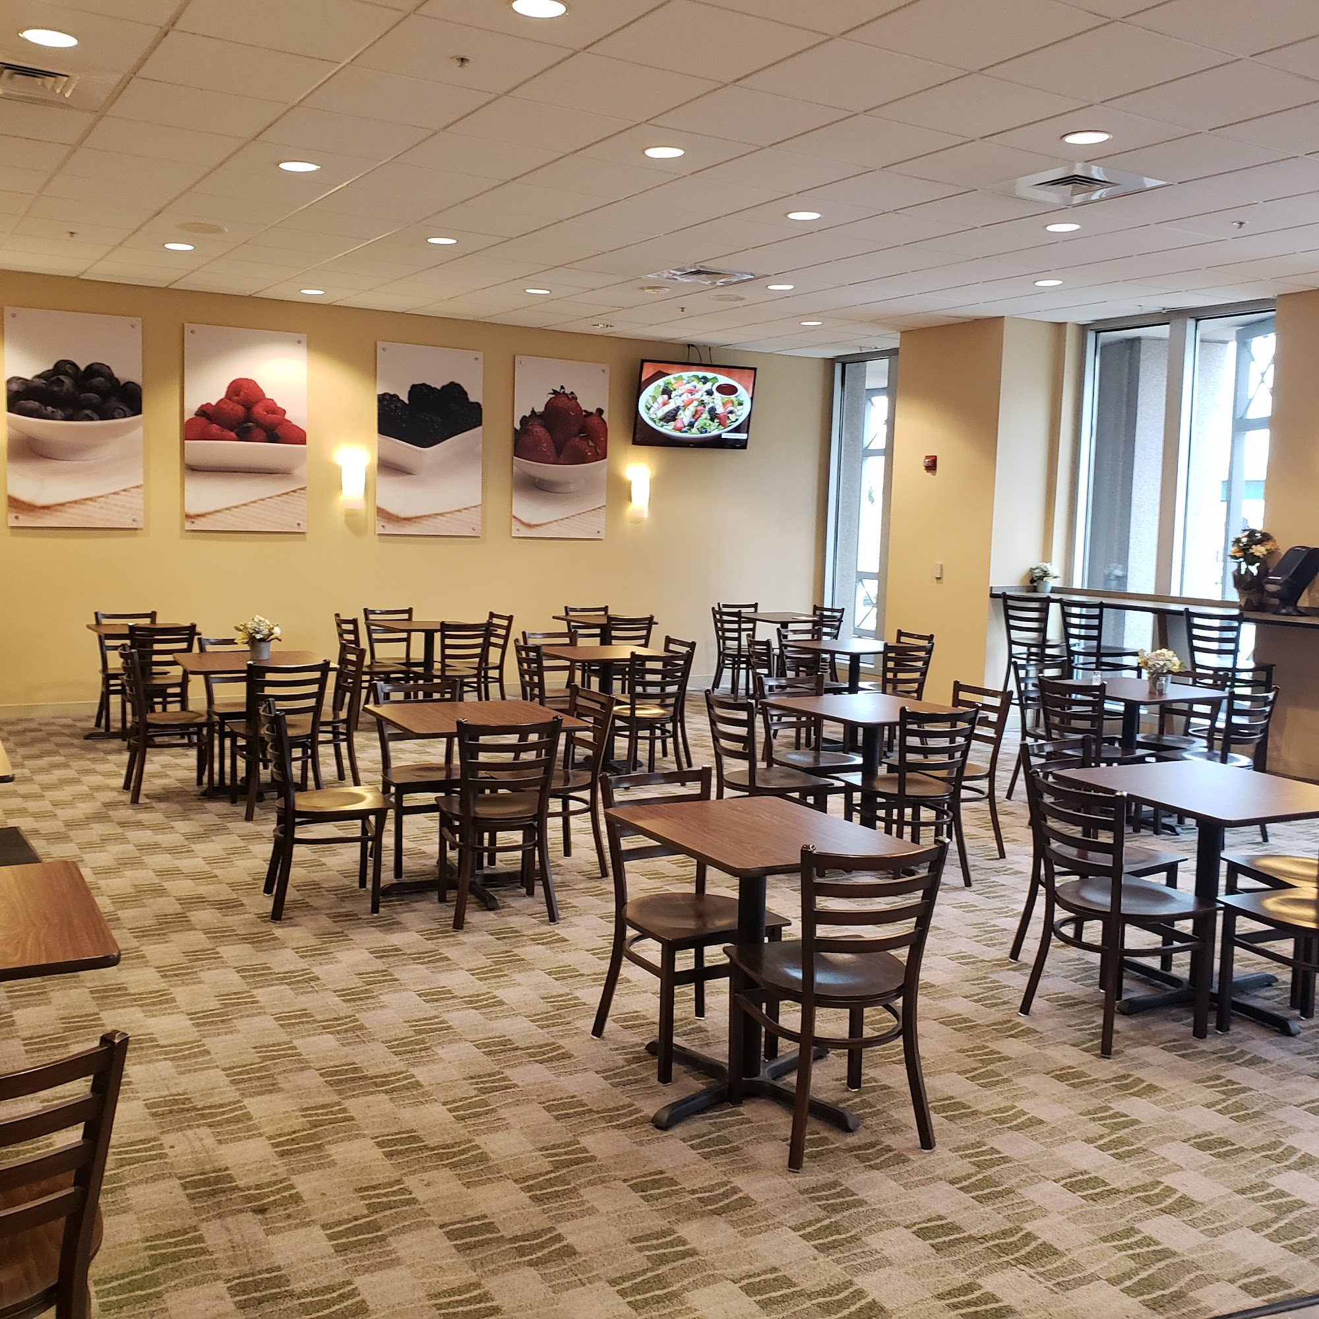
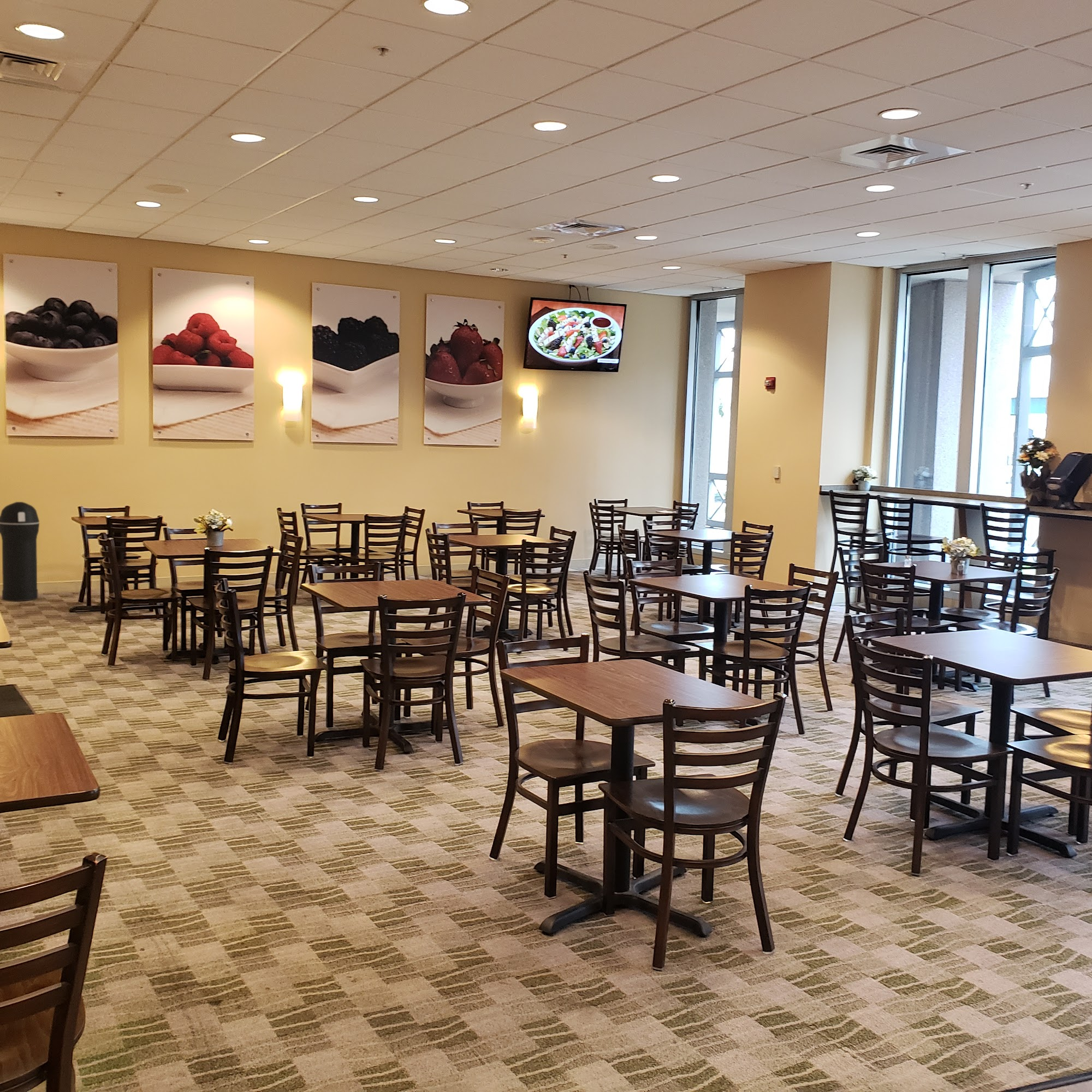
+ trash can (20, 550)
